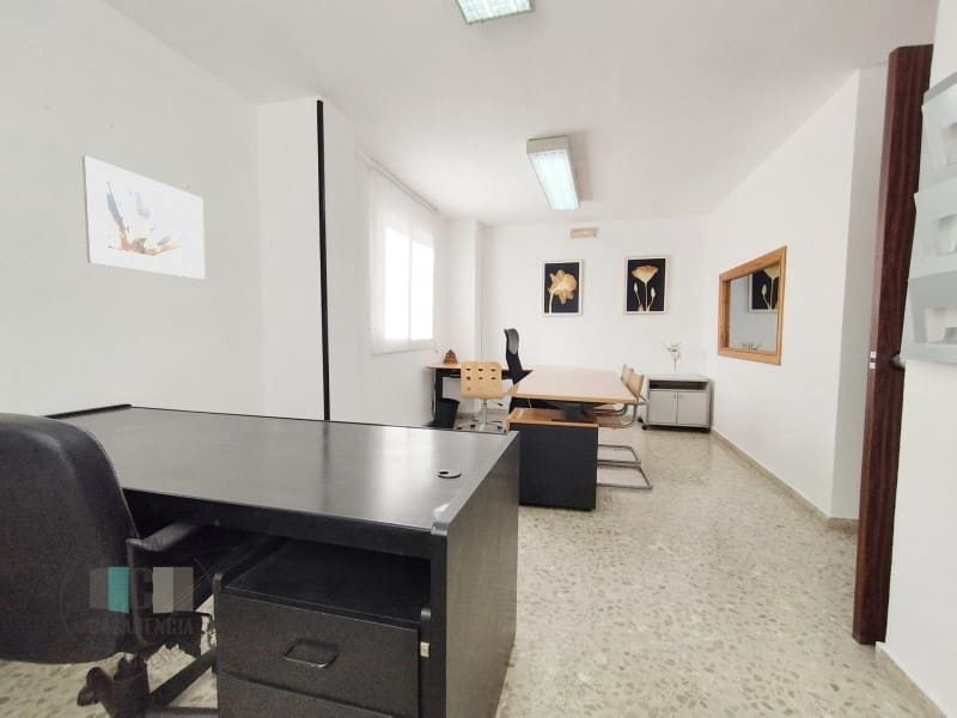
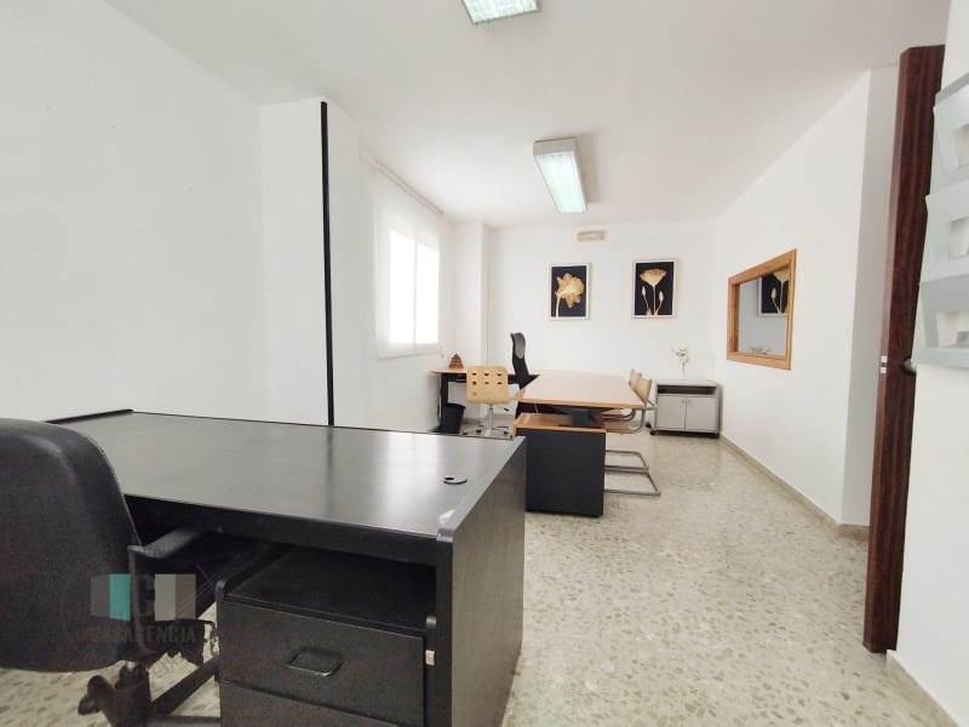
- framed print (152, 225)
